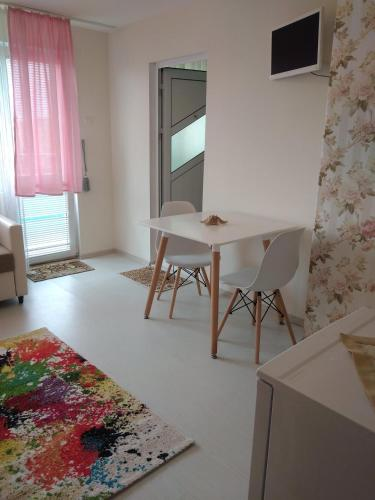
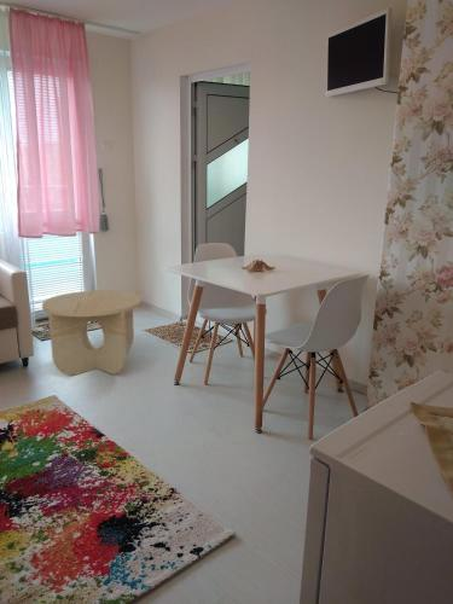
+ side table (87, 335)
